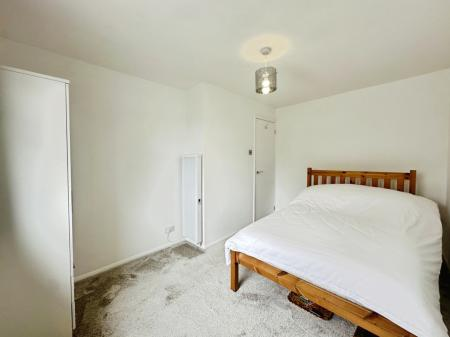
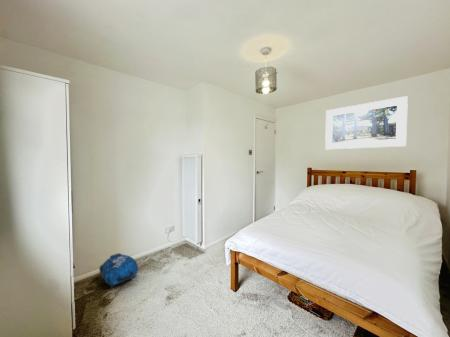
+ backpack (119, 268)
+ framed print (361, 126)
